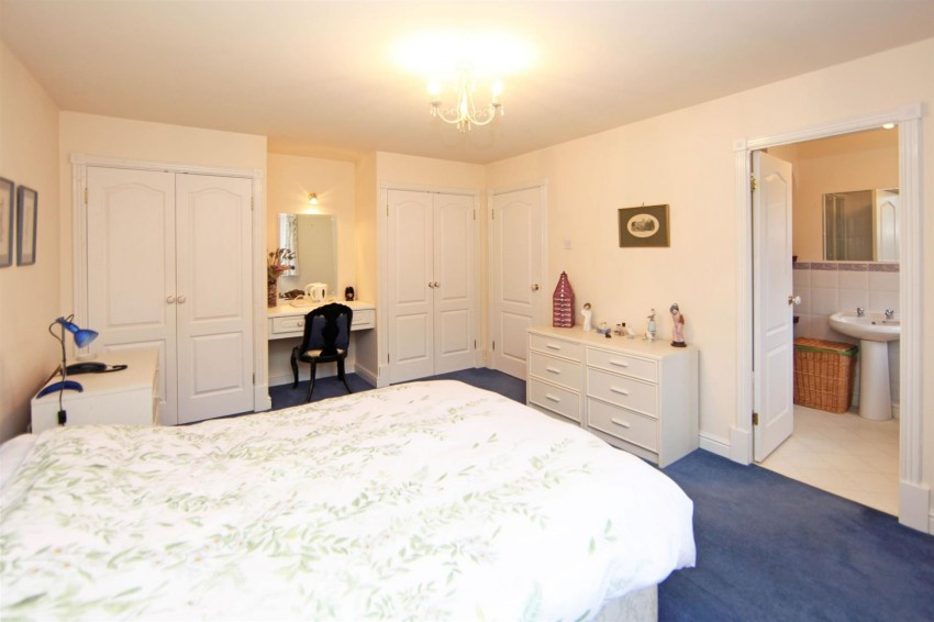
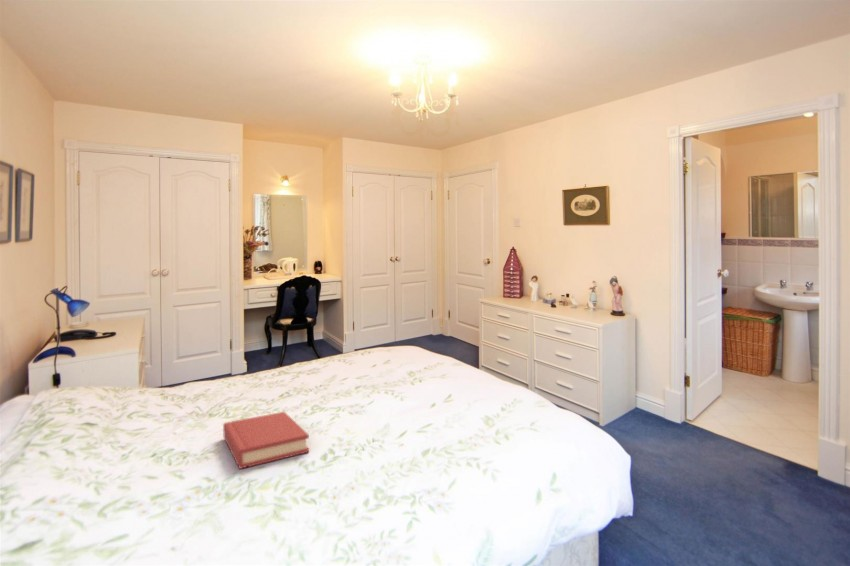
+ hardback book (264, 436)
